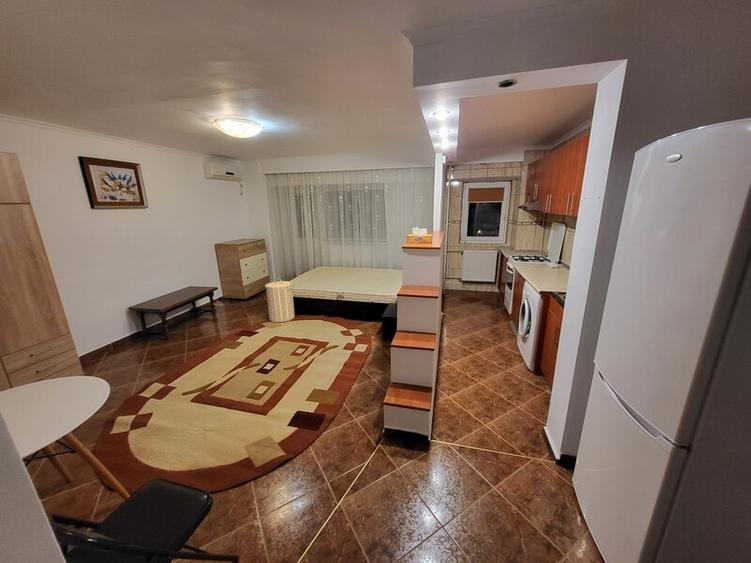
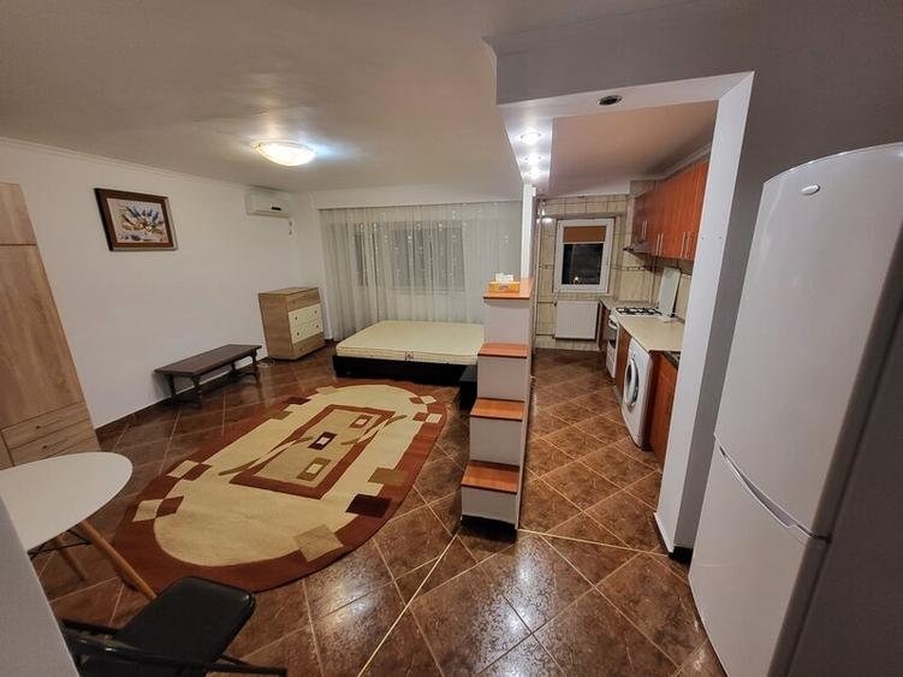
- laundry hamper (280, 298)
